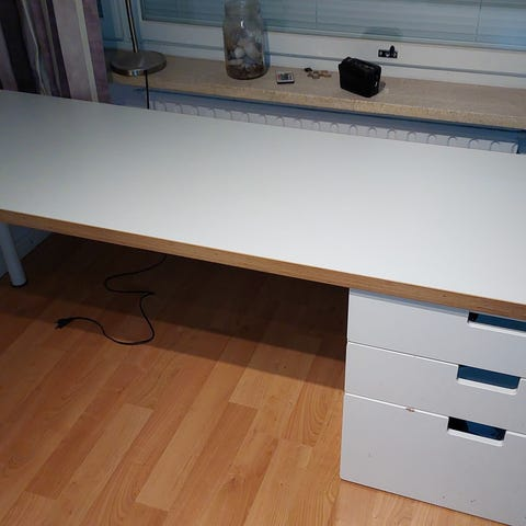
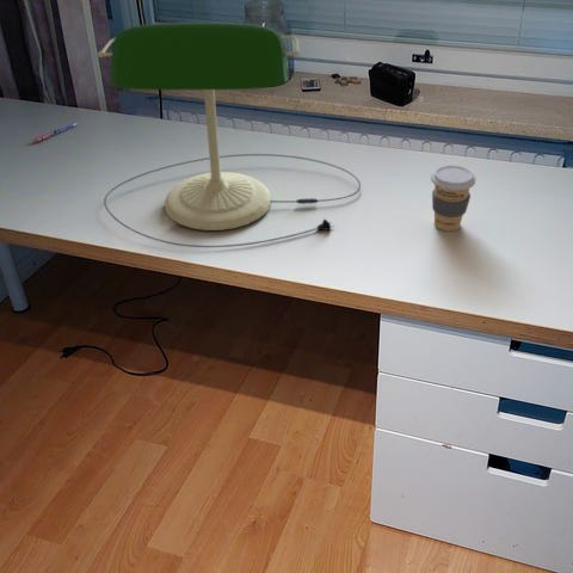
+ coffee cup (450, 199)
+ desk lamp (215, 112)
+ pen (55, 131)
